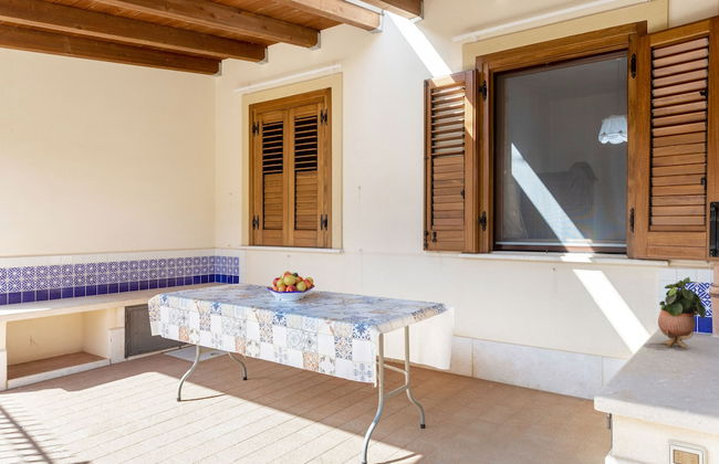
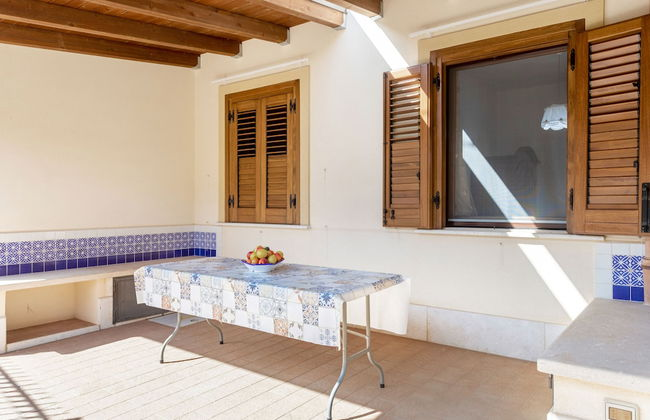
- potted plant (680, 312)
